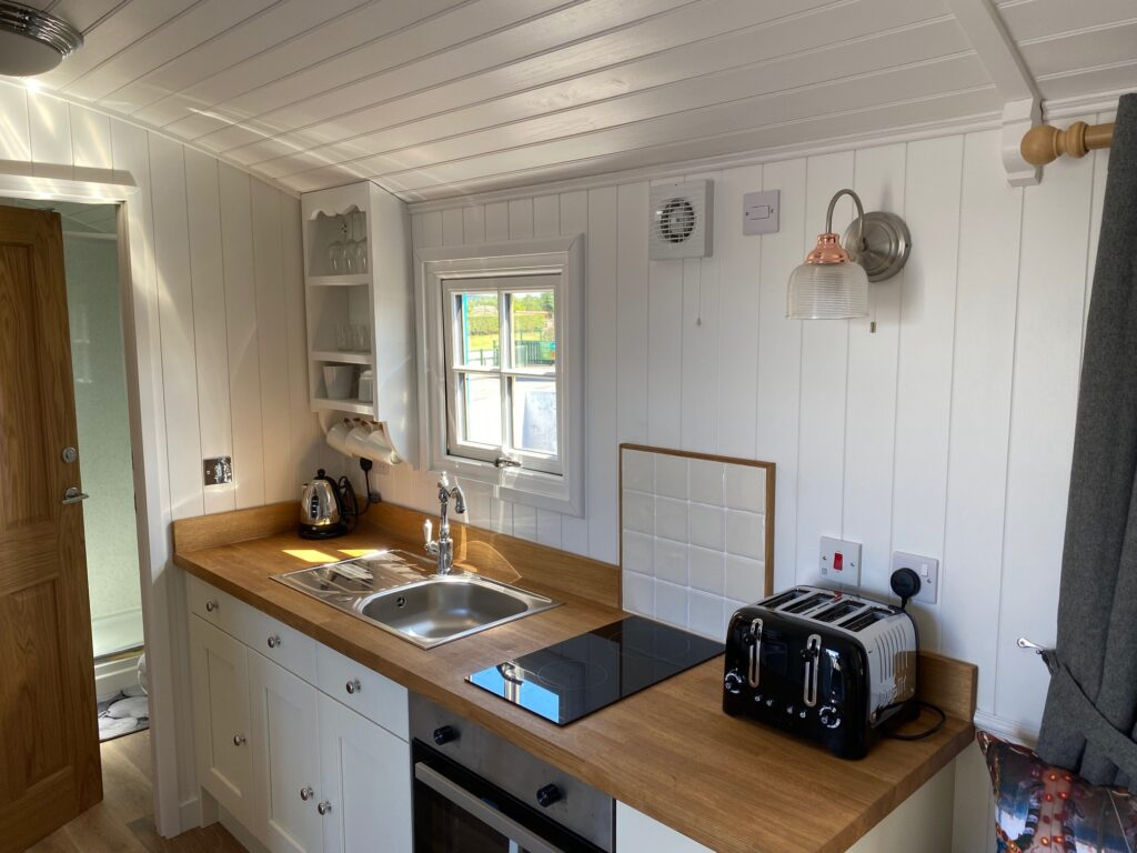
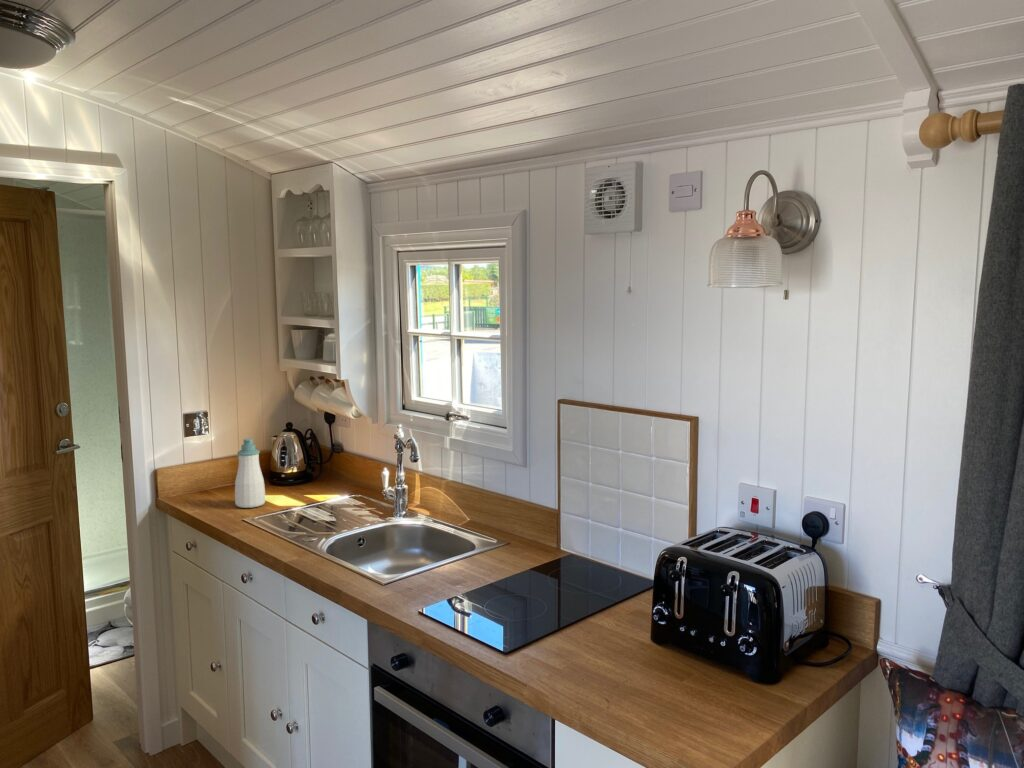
+ soap bottle (249, 472)
